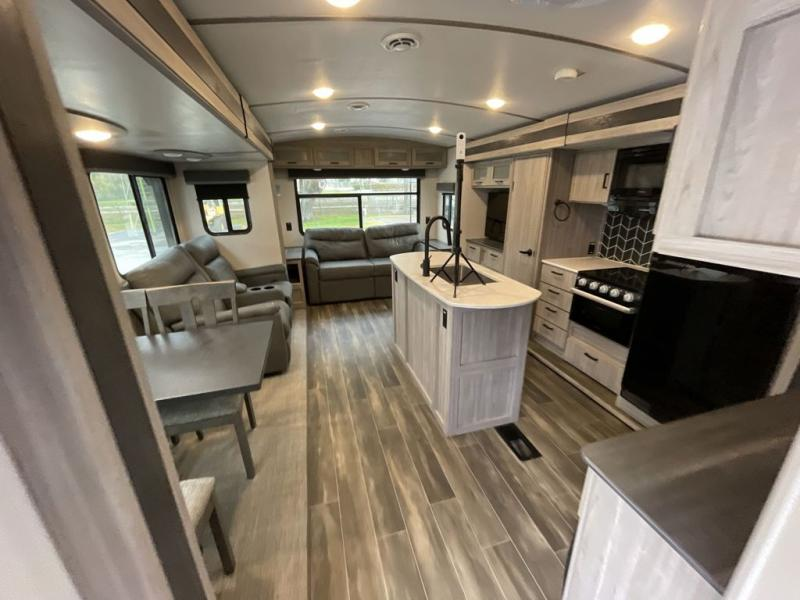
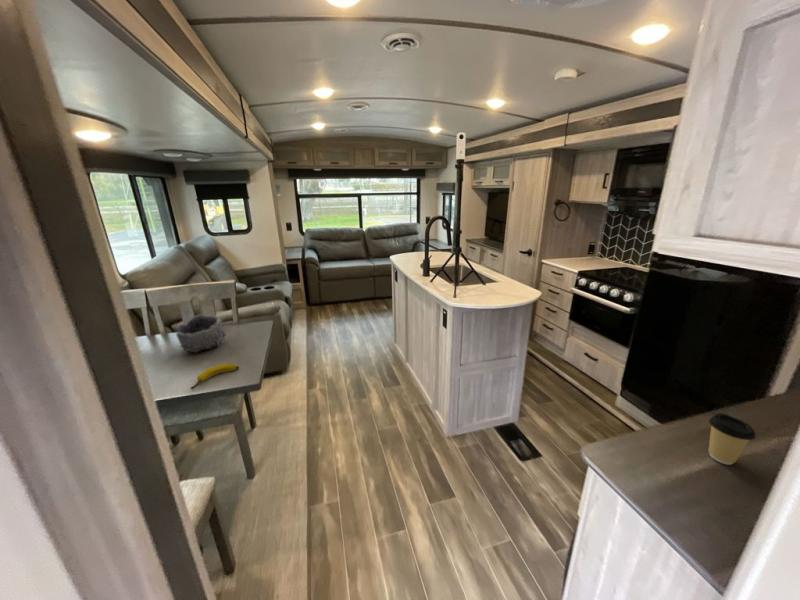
+ coffee cup (727, 440)
+ banana (213, 373)
+ bowl (201, 333)
